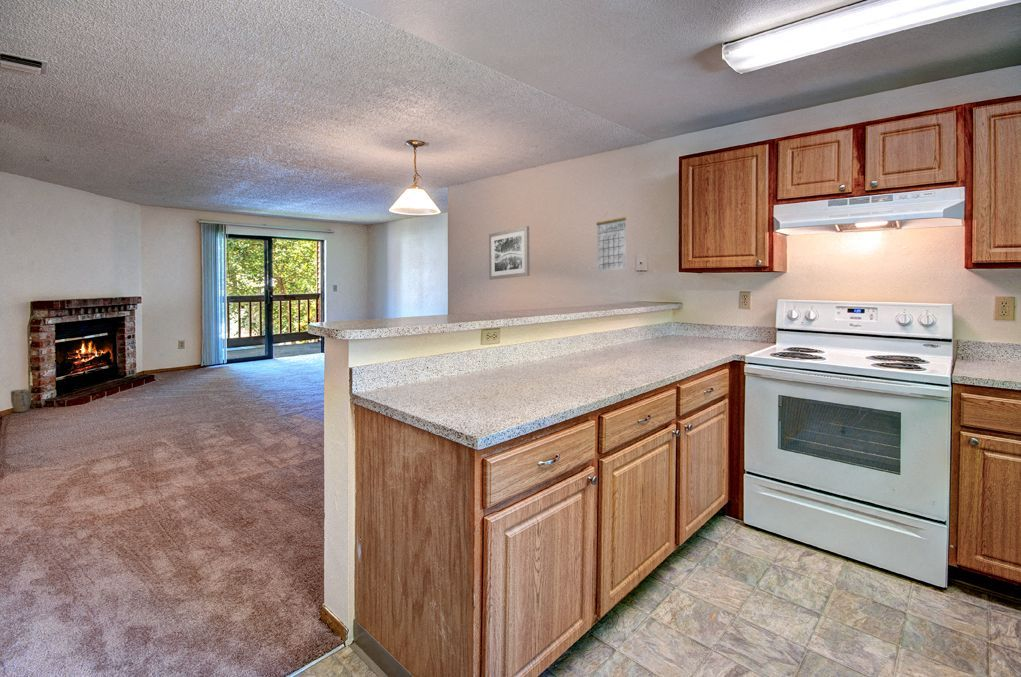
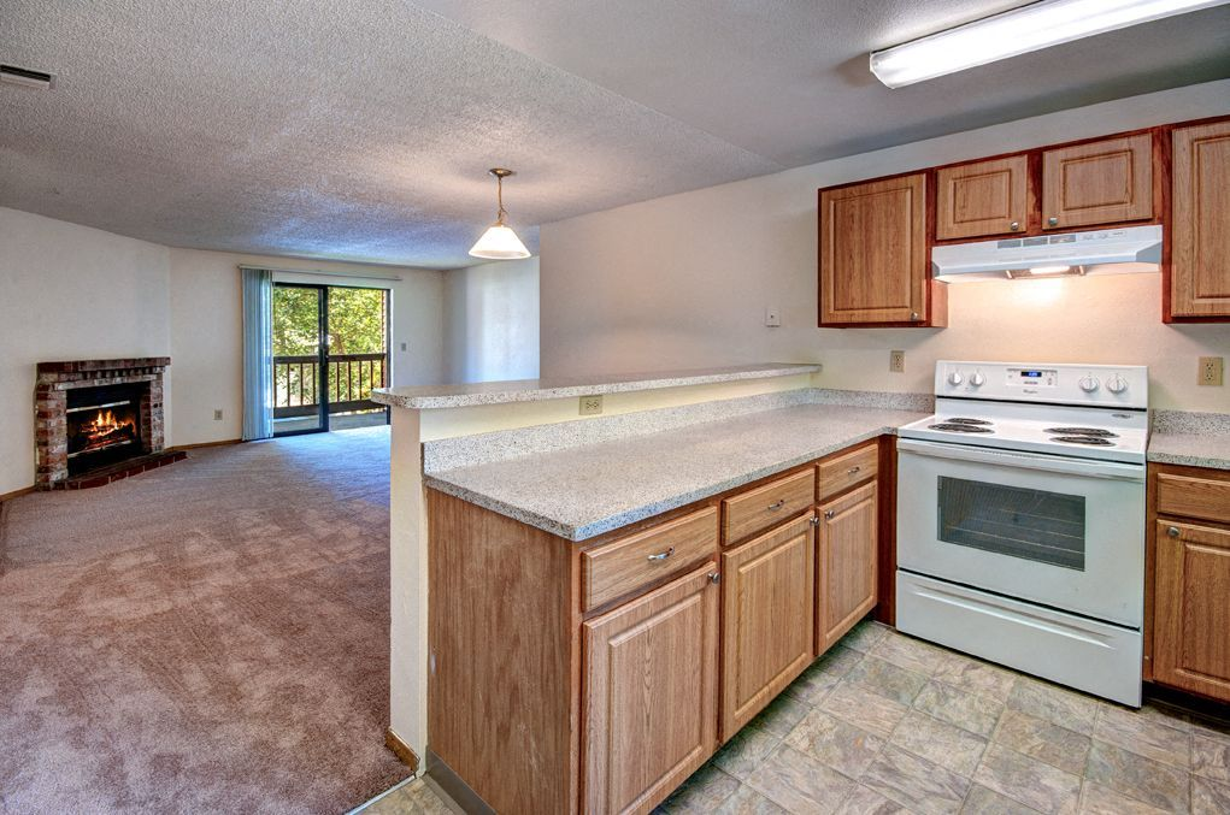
- wall art (508, 254)
- calendar (611, 239)
- plant pot (21, 400)
